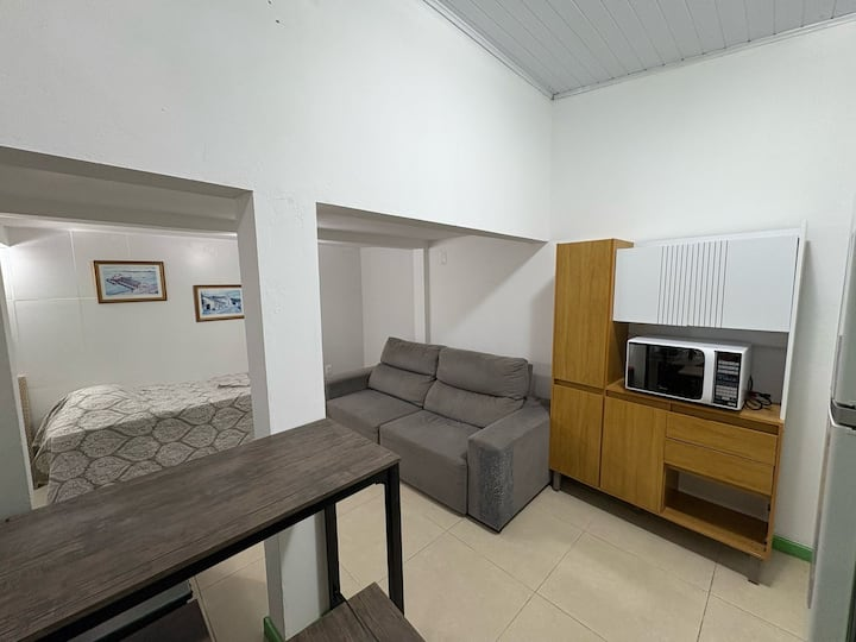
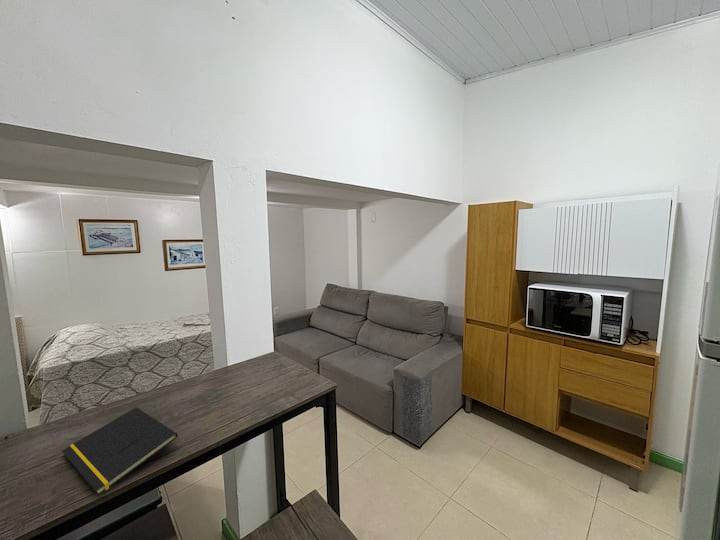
+ notepad (120, 443)
